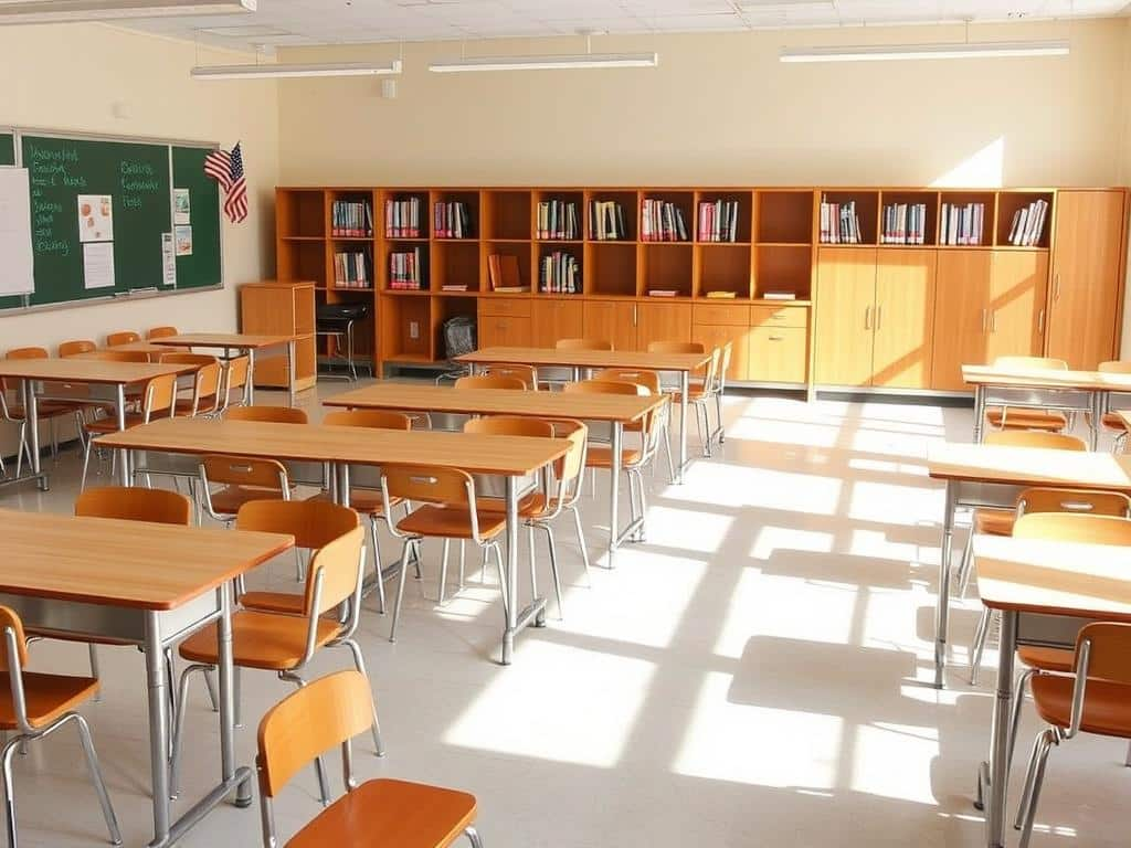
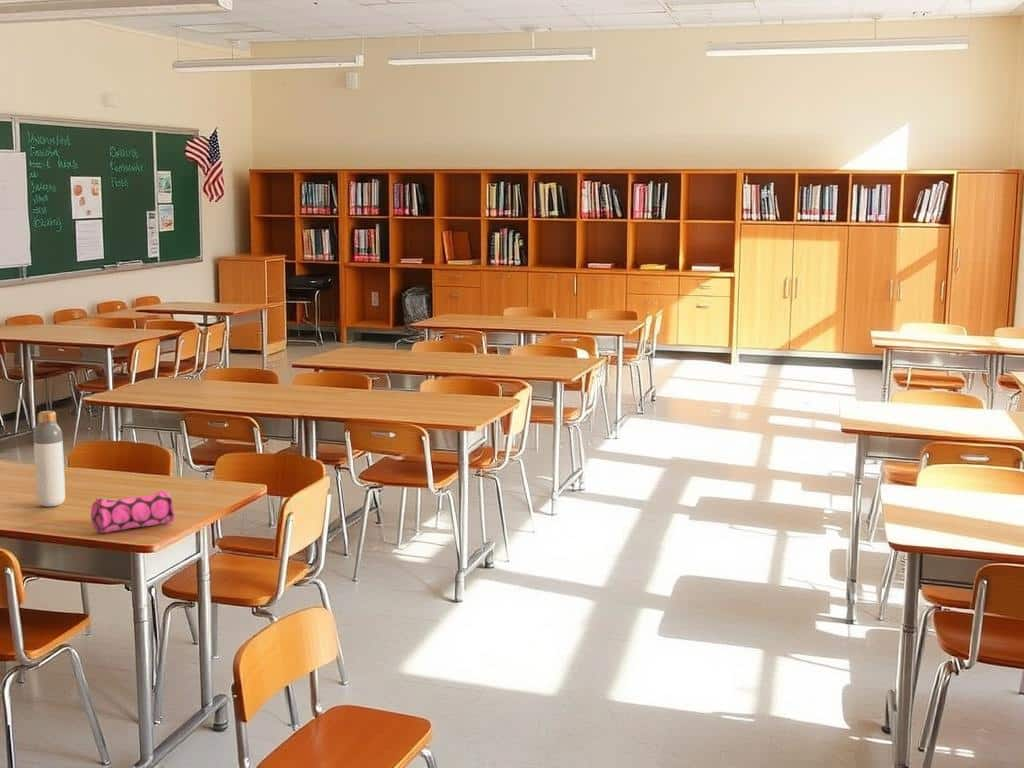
+ bottle (49, 458)
+ pencil case (133, 510)
